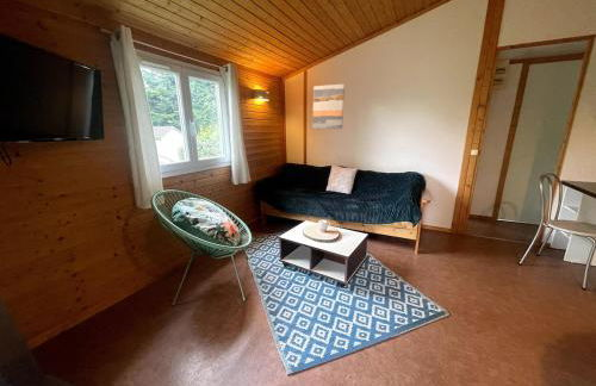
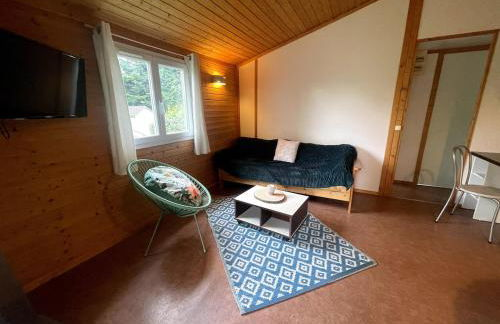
- wall art (328, 107)
